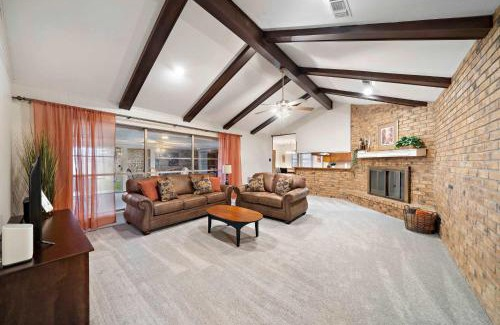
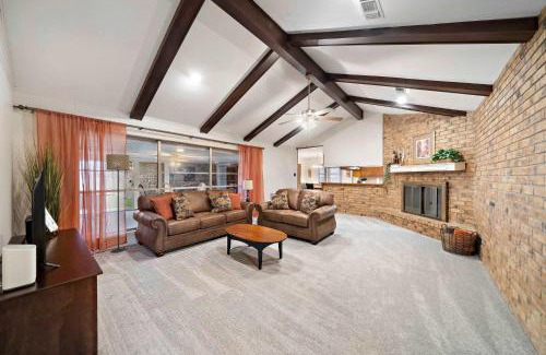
+ floor lamp (118, 202)
